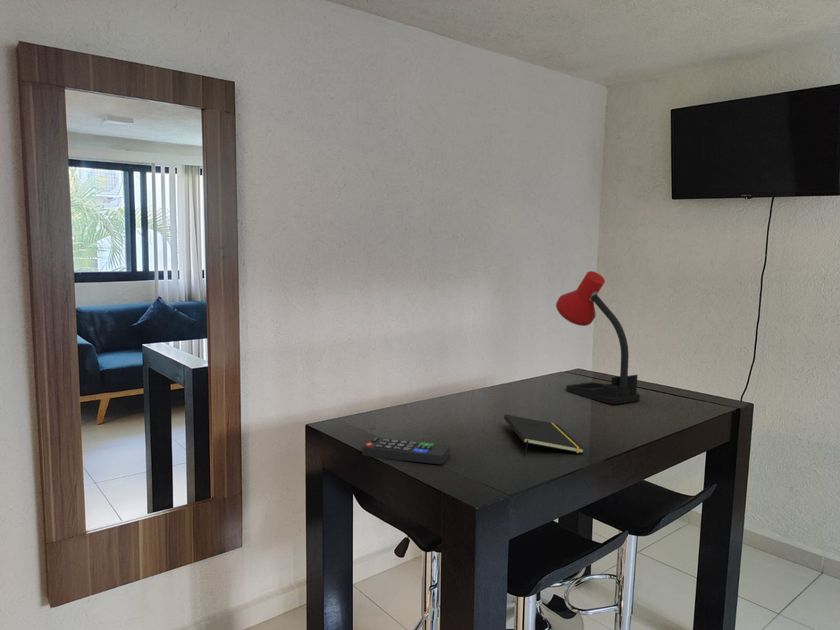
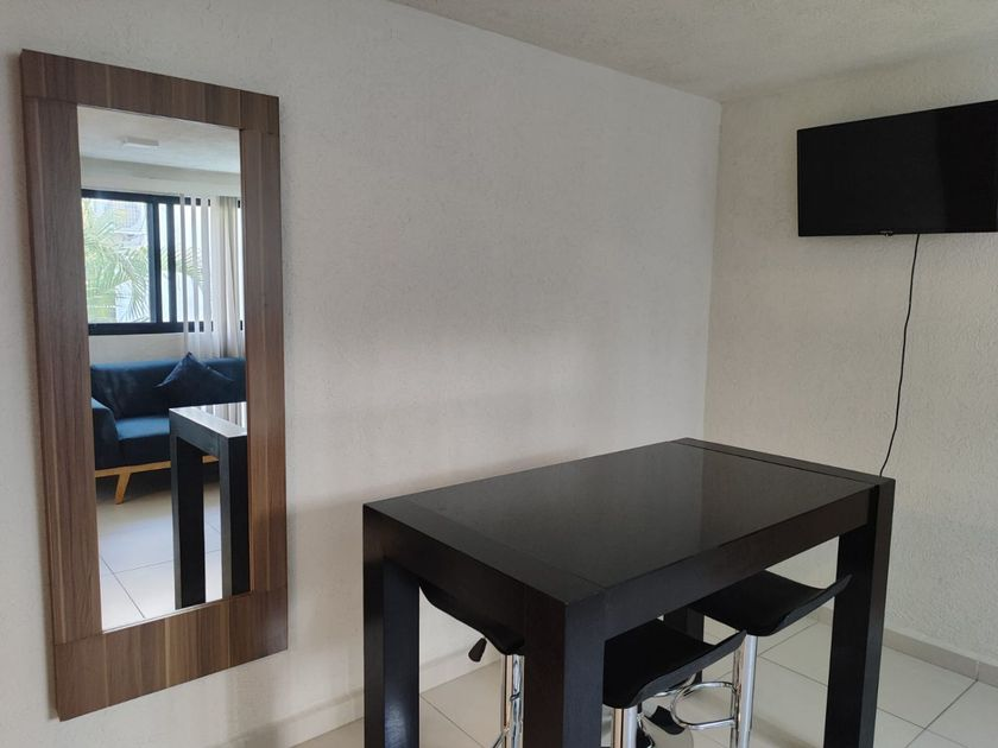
- desk lamp (590, 323)
- remote control (406, 449)
- notepad (541, 432)
